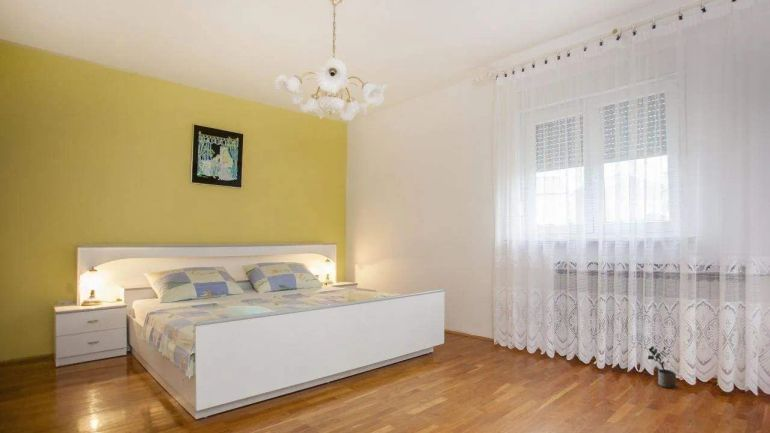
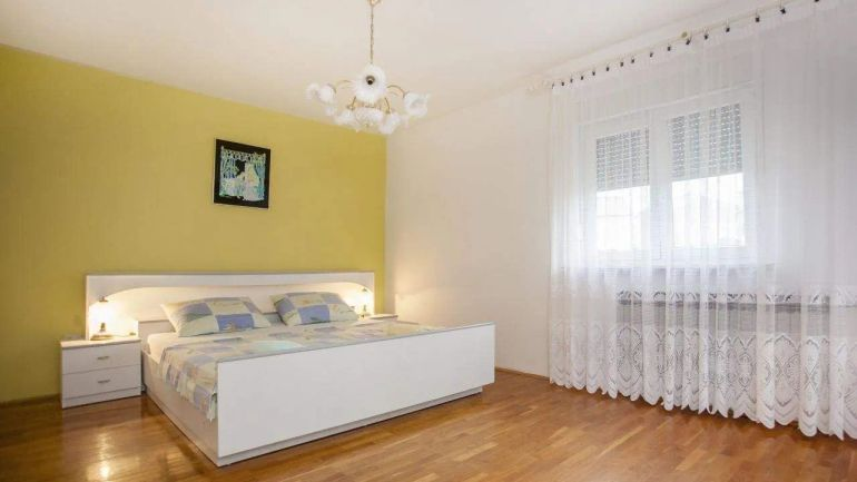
- potted plant (661, 365)
